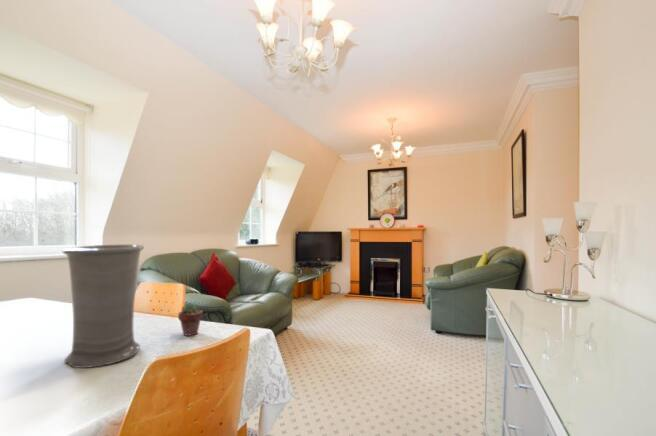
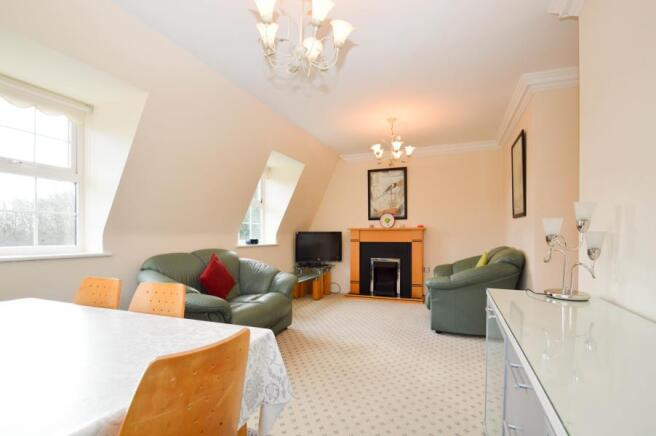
- vase (104, 300)
- potted succulent (190, 318)
